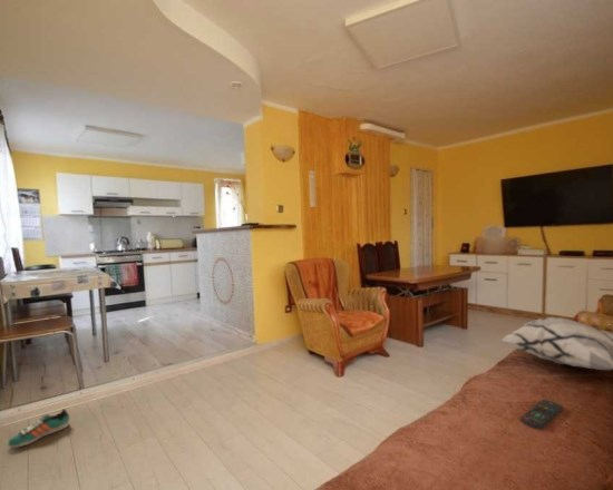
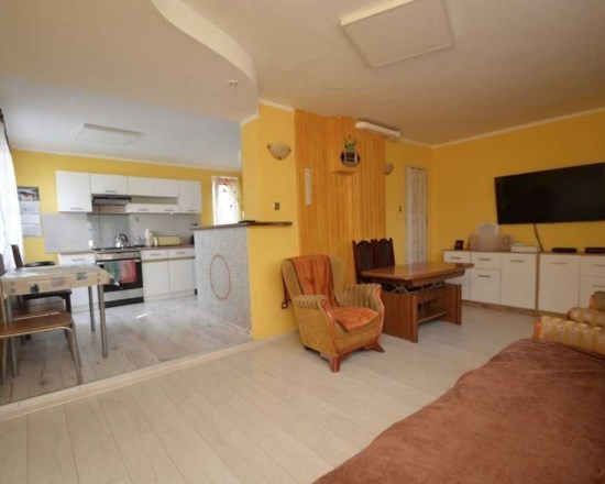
- decorative pillow (565, 341)
- remote control (542, 413)
- sneaker (39, 425)
